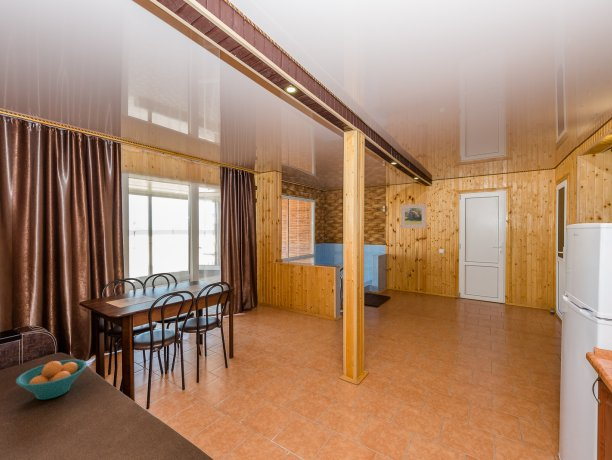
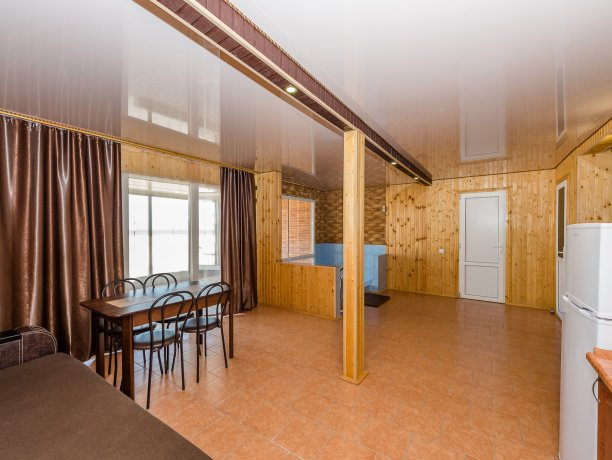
- fruit bowl (53, 377)
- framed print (413, 216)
